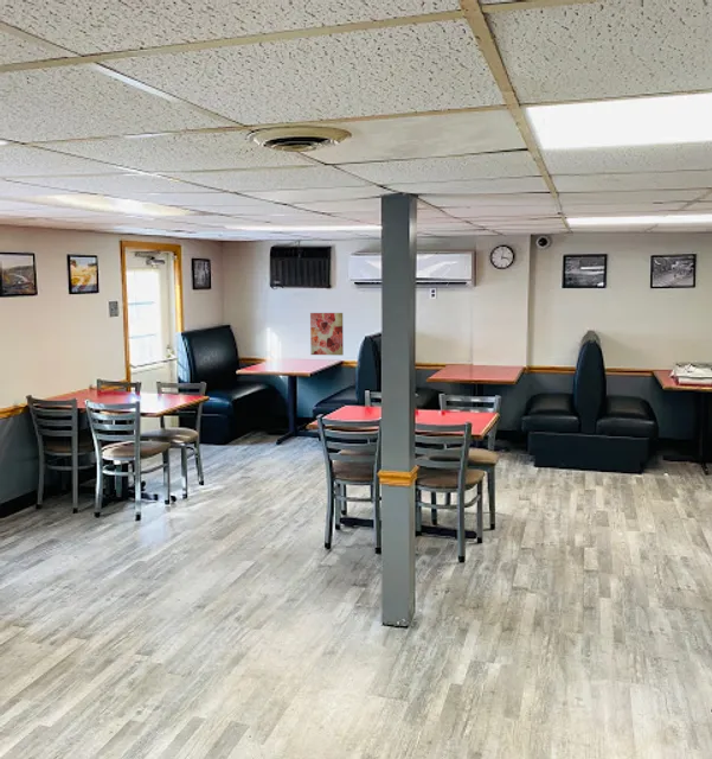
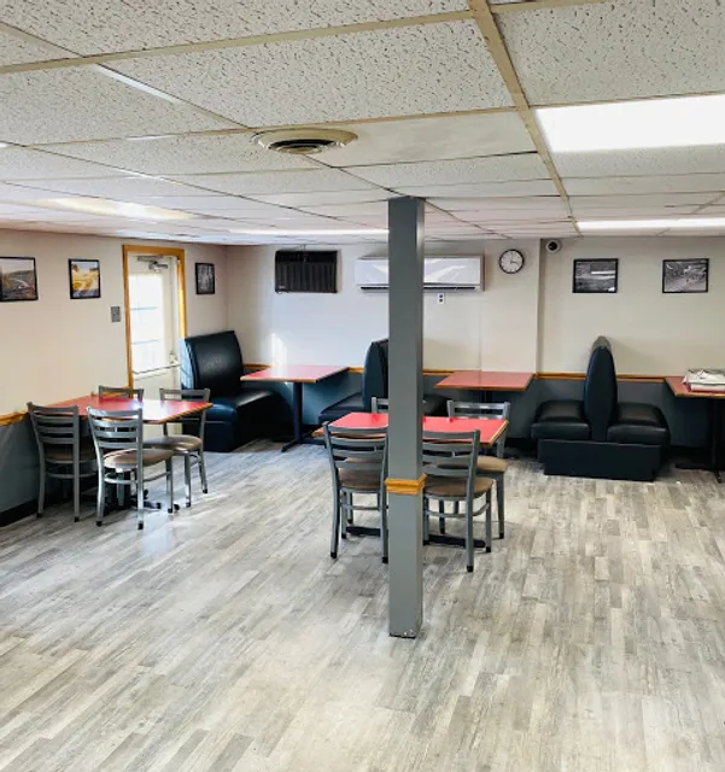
- wall art (326, 333)
